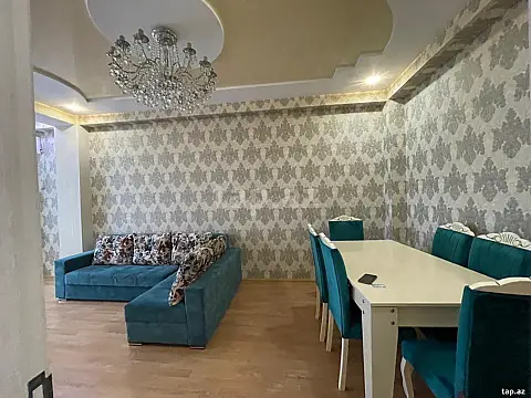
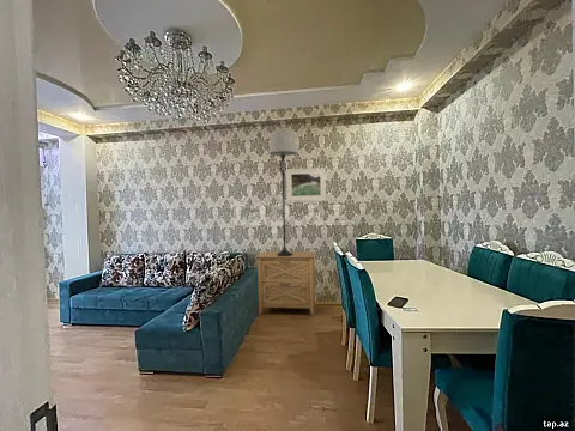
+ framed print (305, 184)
+ cabinet (288, 281)
+ lamp (283, 194)
